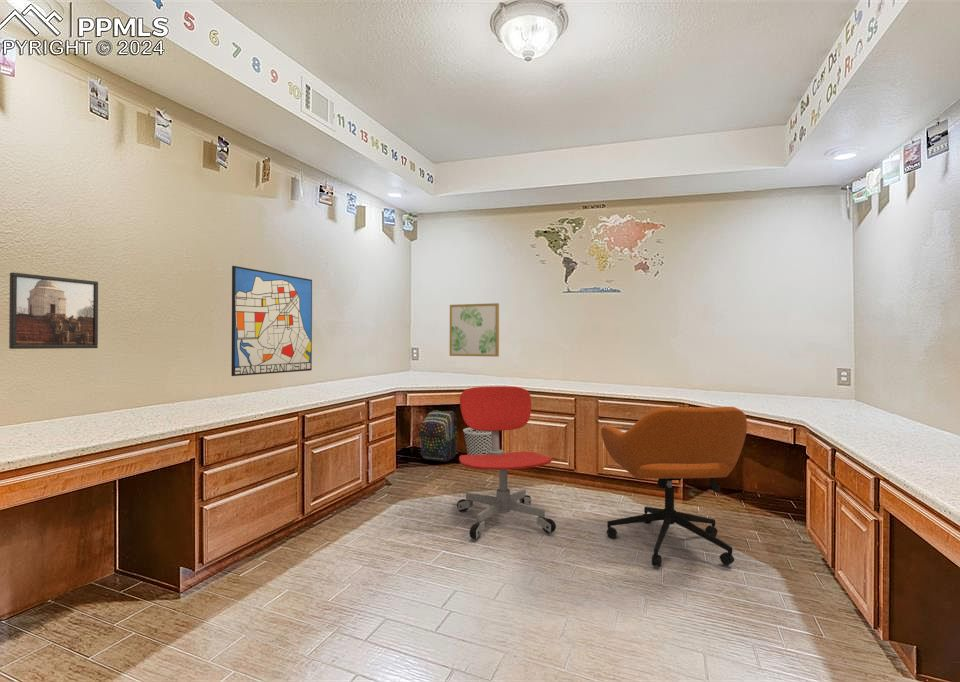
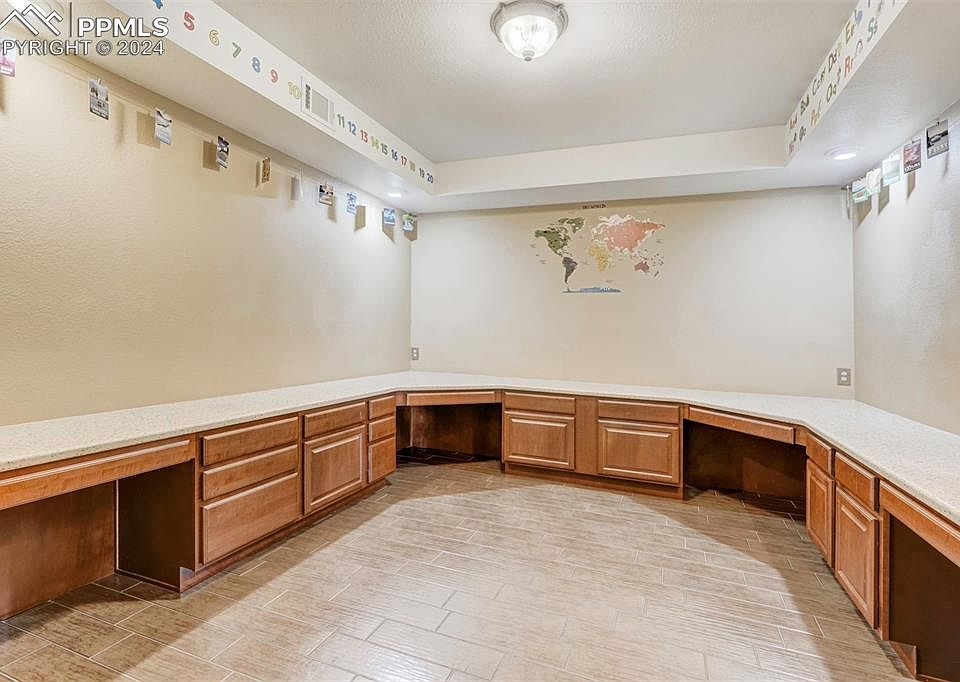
- backpack (439, 435)
- wall art (473, 330)
- wastebasket (479, 446)
- wall art (275, 323)
- office chair (669, 471)
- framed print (56, 312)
- office chair (502, 455)
